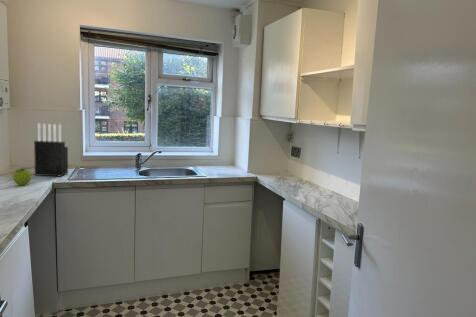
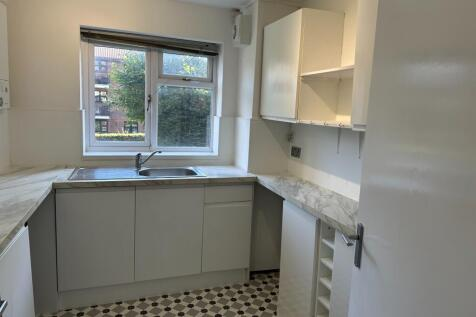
- knife block (52, 149)
- fruit (22, 176)
